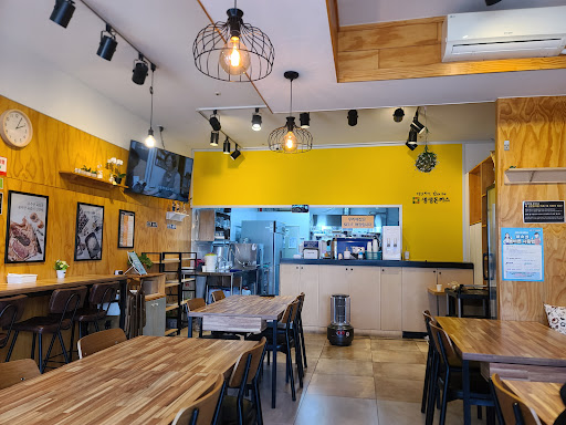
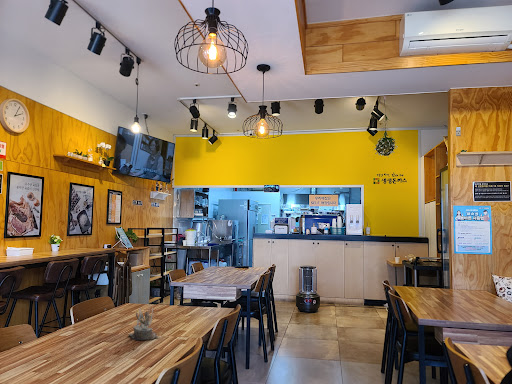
+ succulent plant (145, 318)
